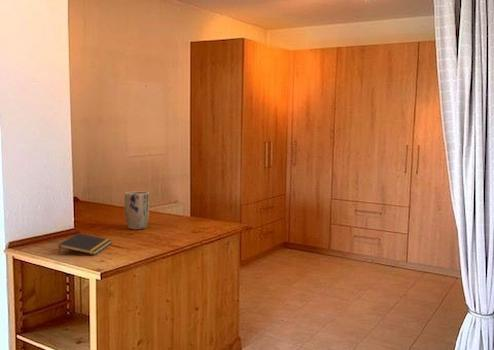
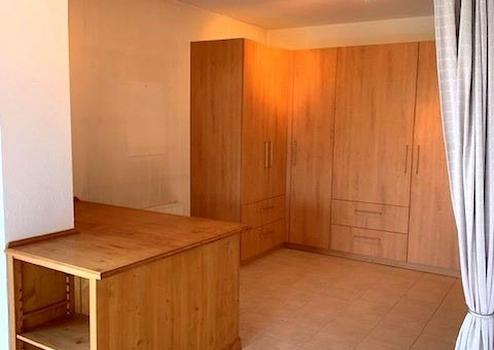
- notepad (86, 243)
- plant pot (137, 210)
